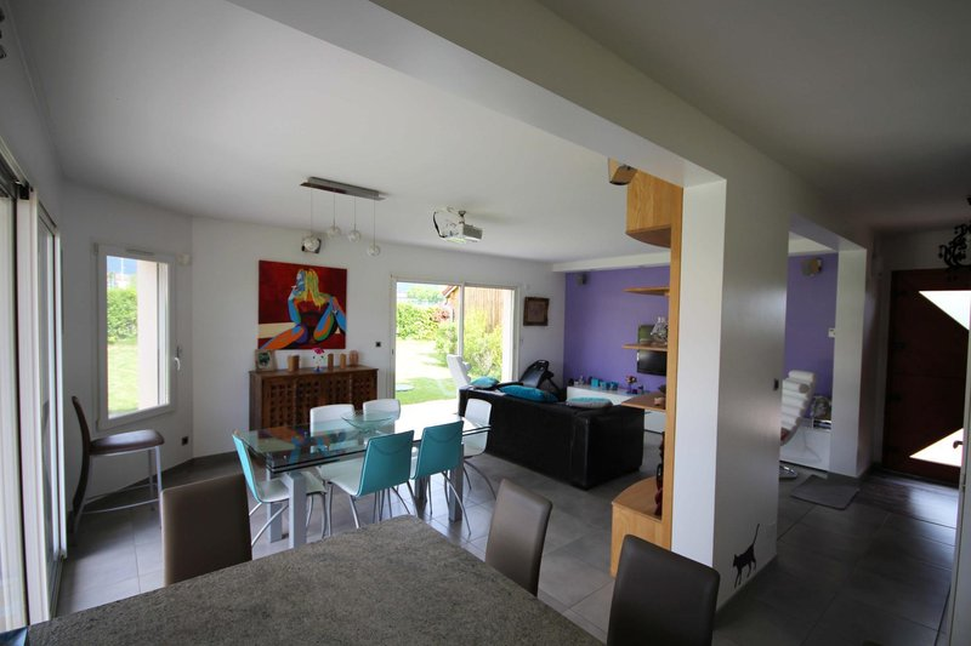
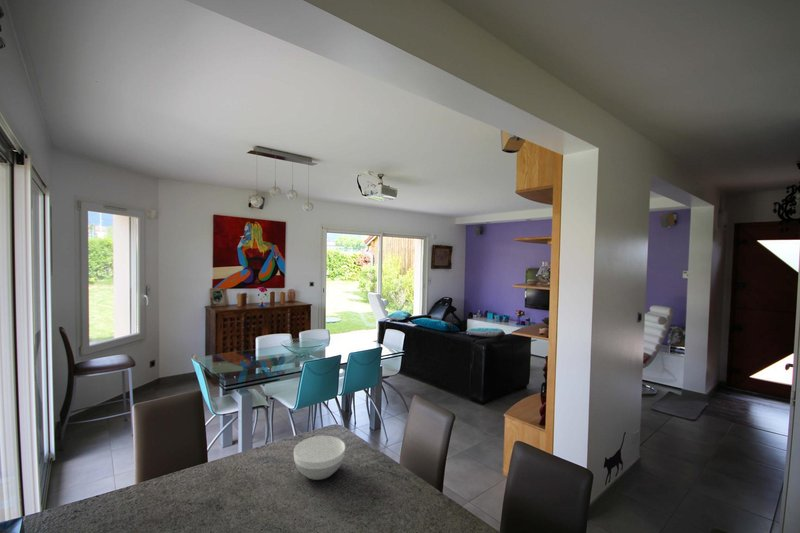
+ bowl (319, 459)
